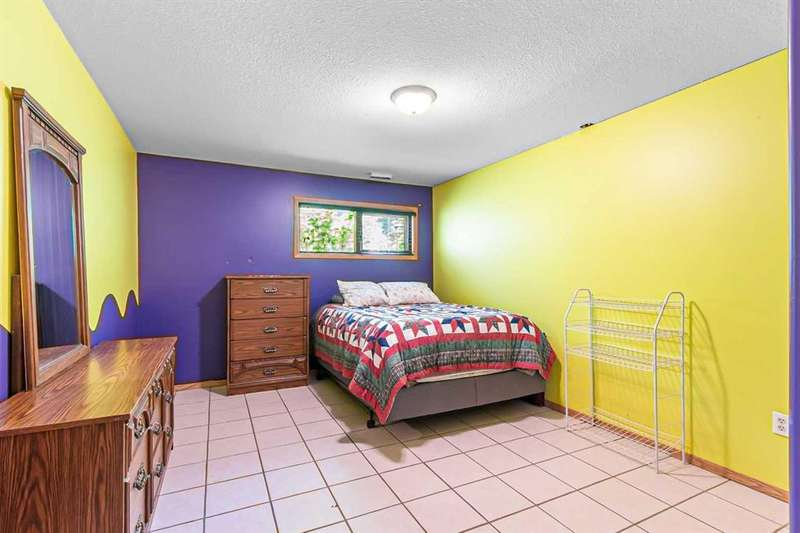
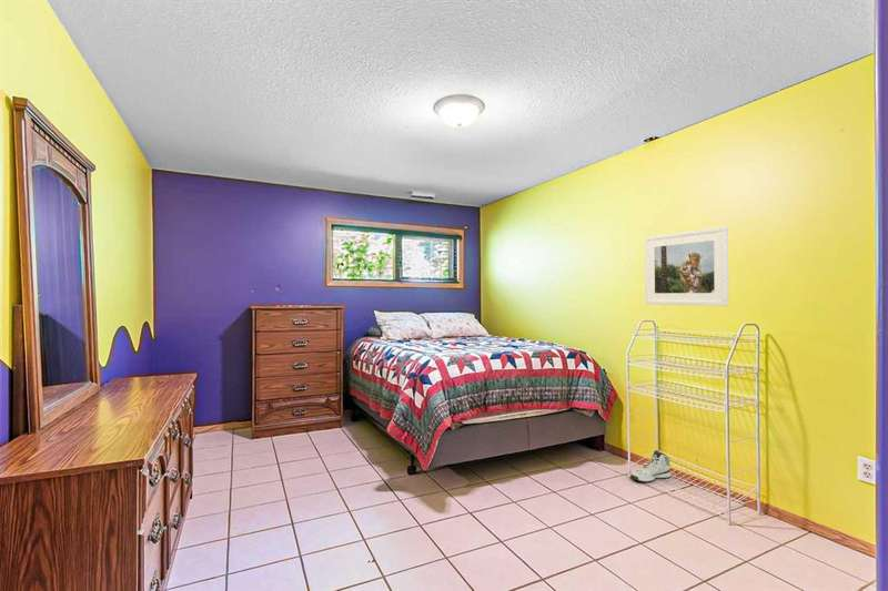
+ sneaker (649, 463)
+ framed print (683, 268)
